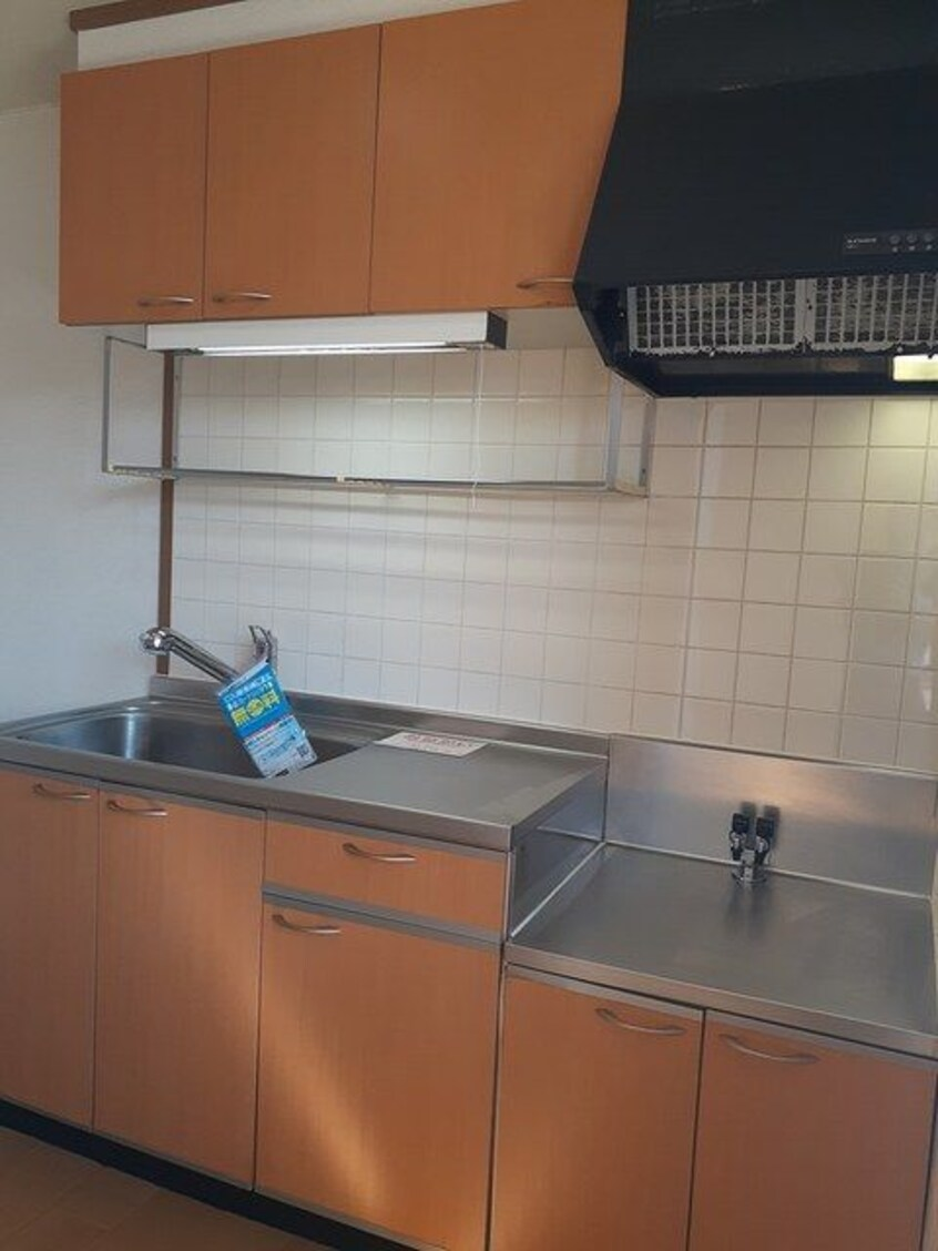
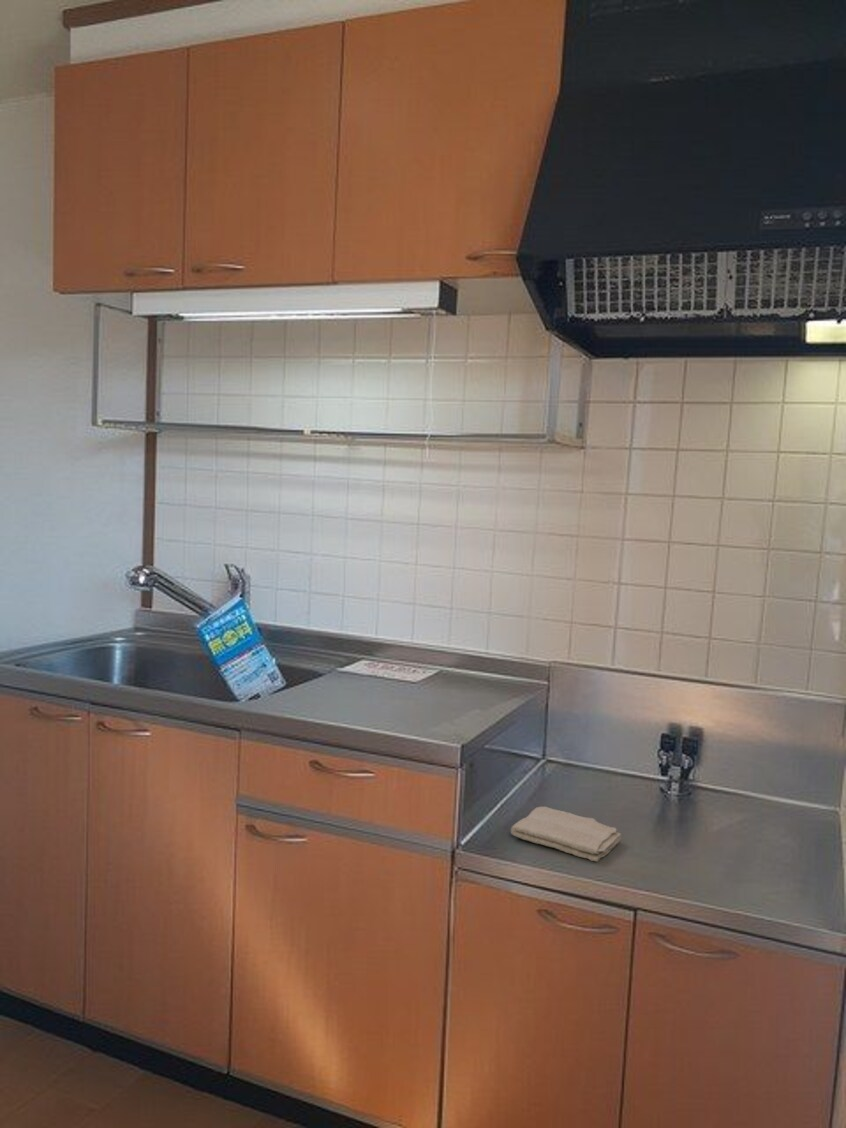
+ washcloth (566, 831)
